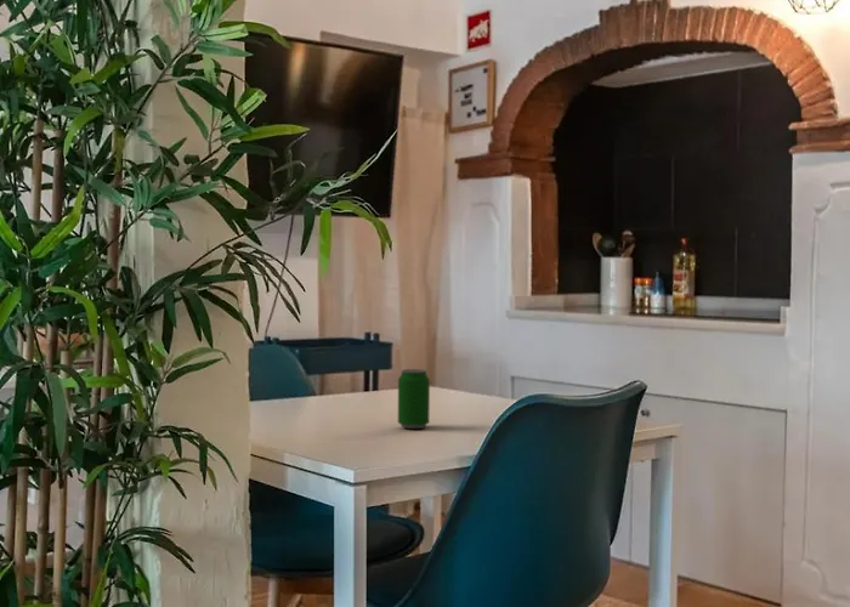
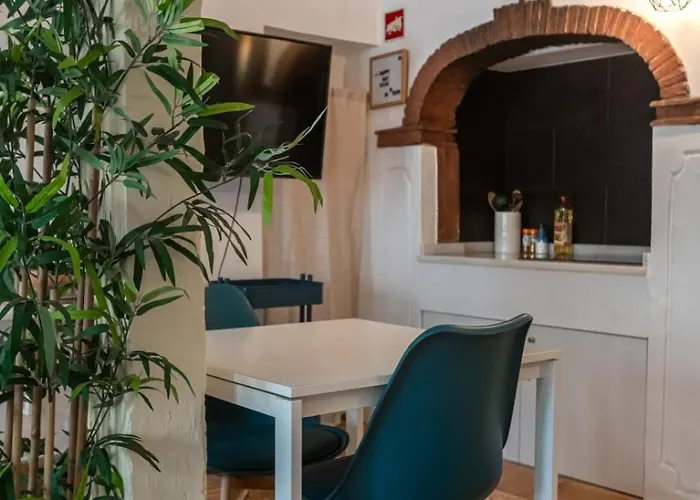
- beverage can (413, 398)
